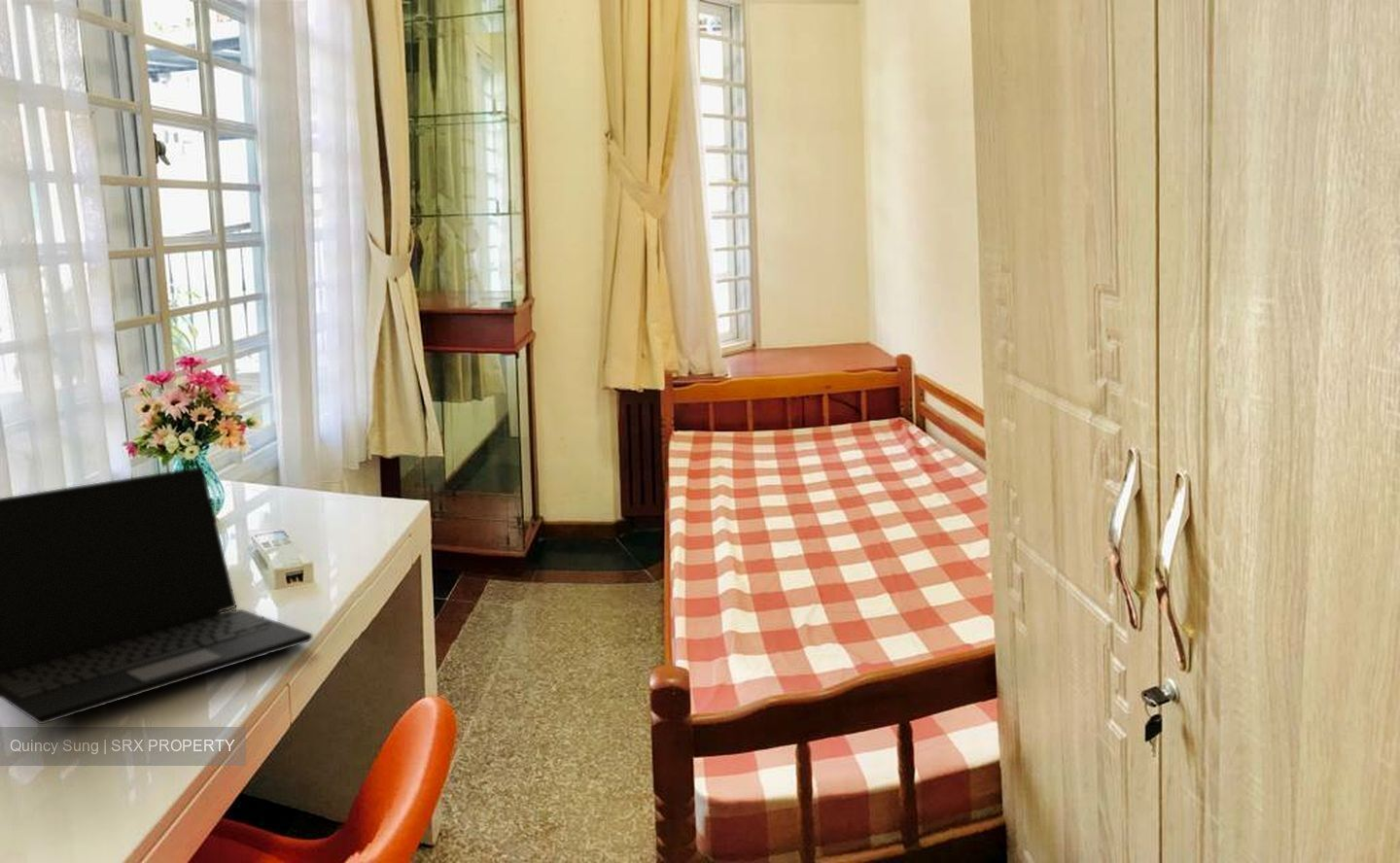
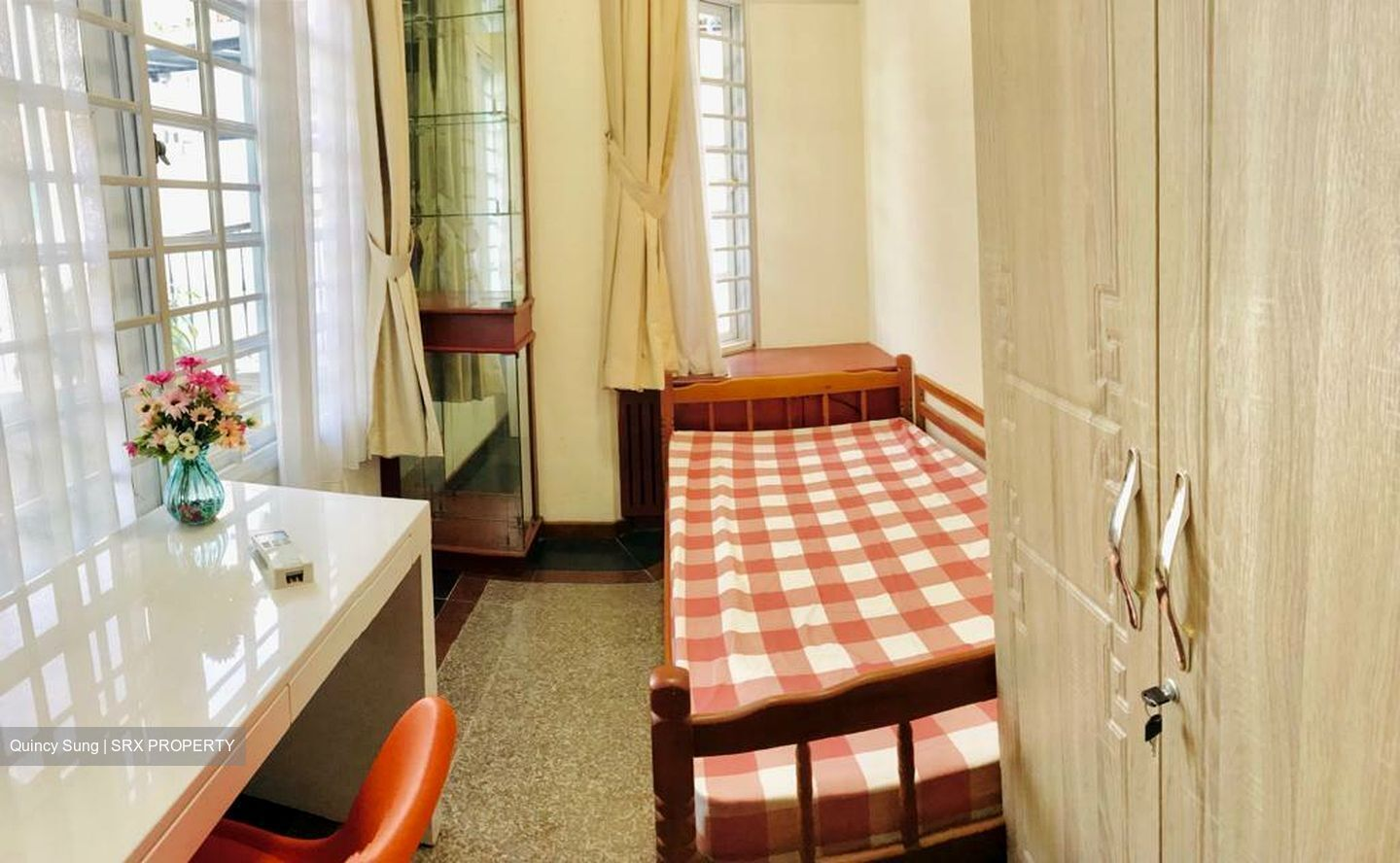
- laptop (131, 576)
